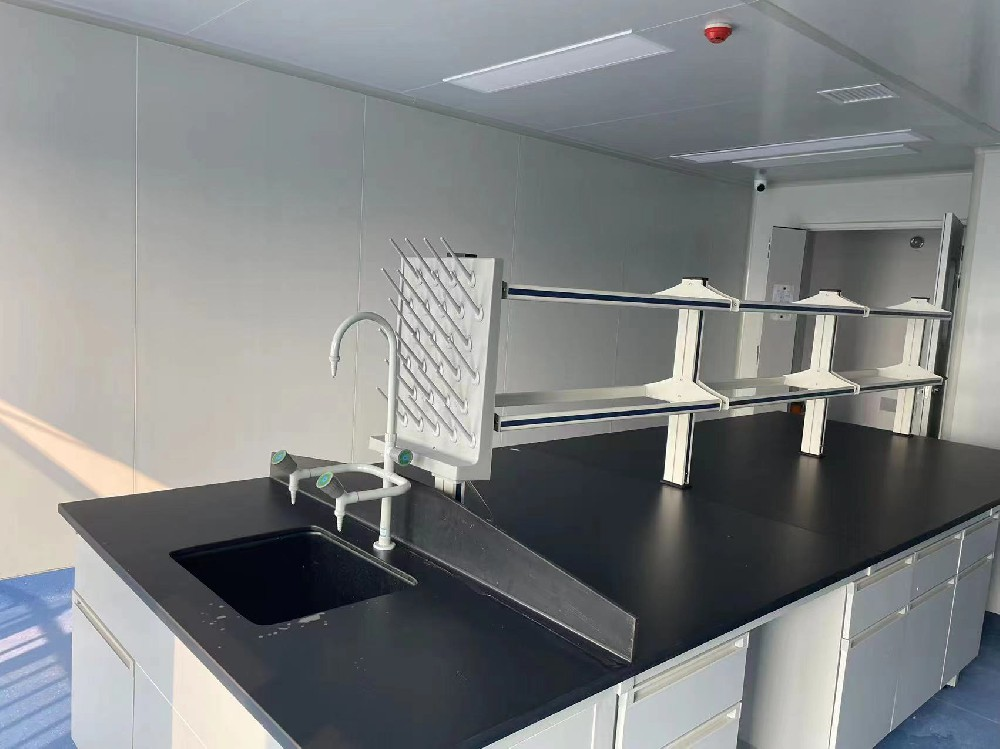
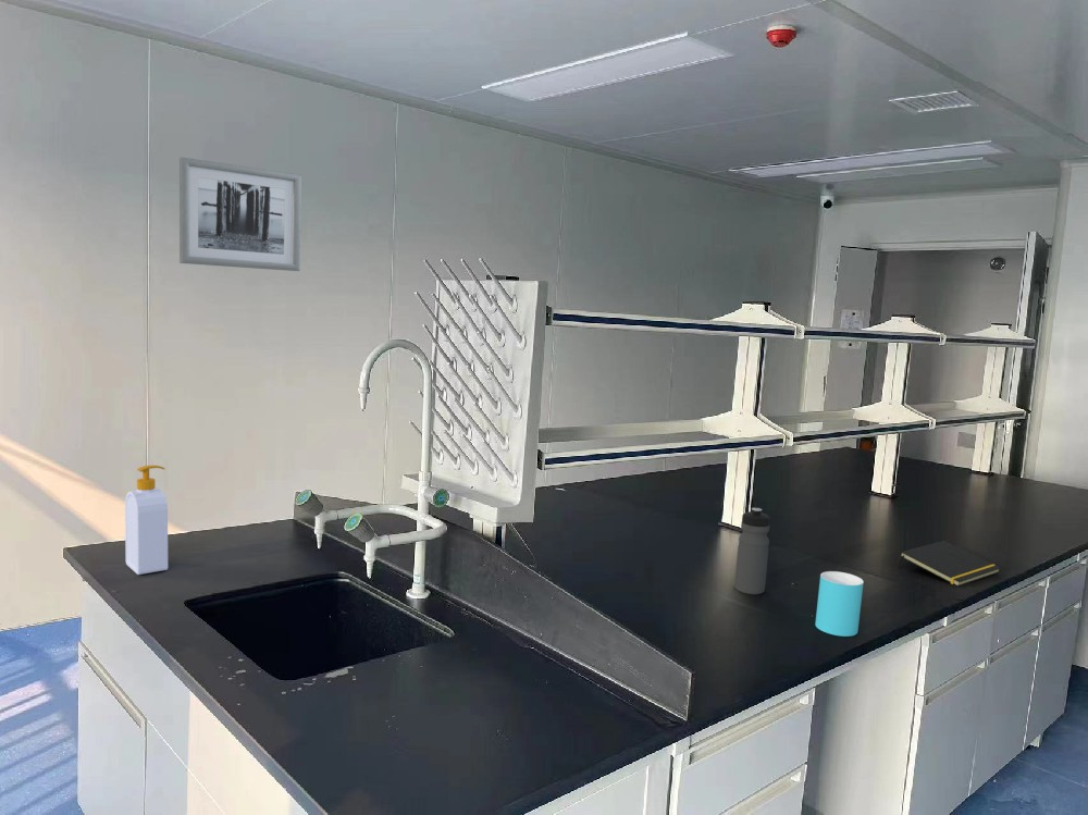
+ notepad (950, 561)
+ cup (842, 601)
+ wall art (243, 217)
+ soap bottle (148, 517)
+ water bottle (753, 548)
